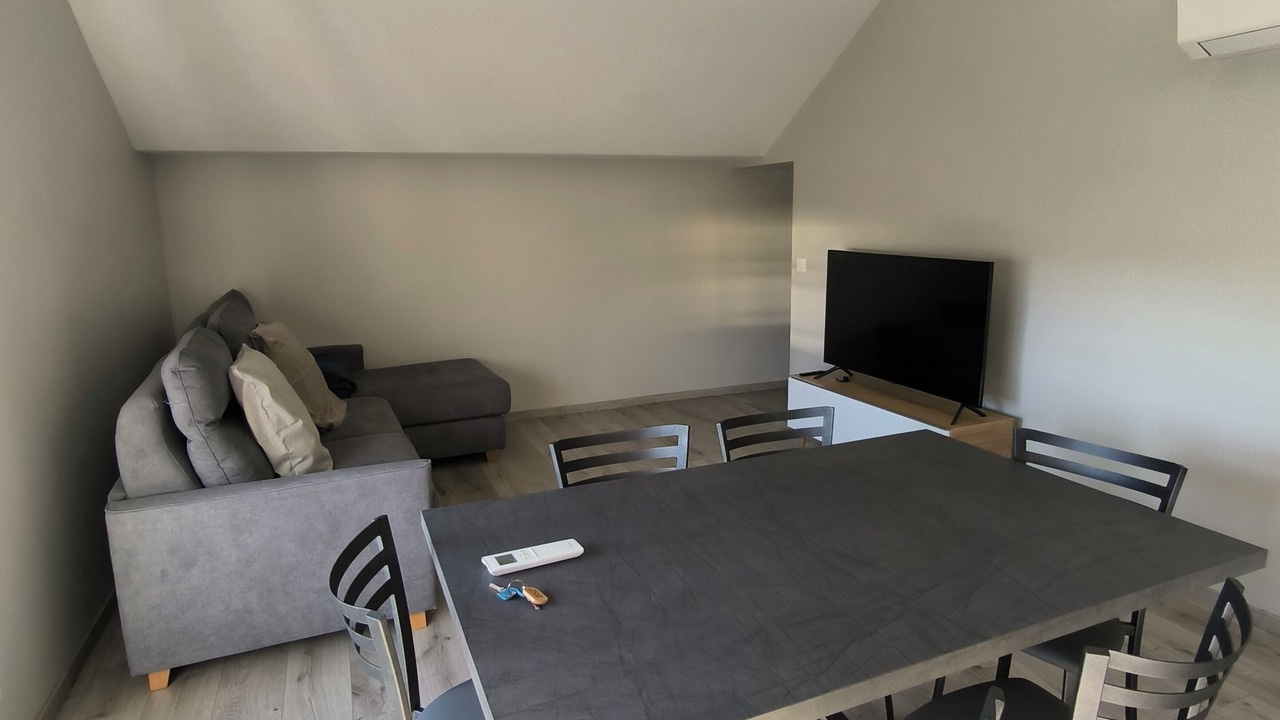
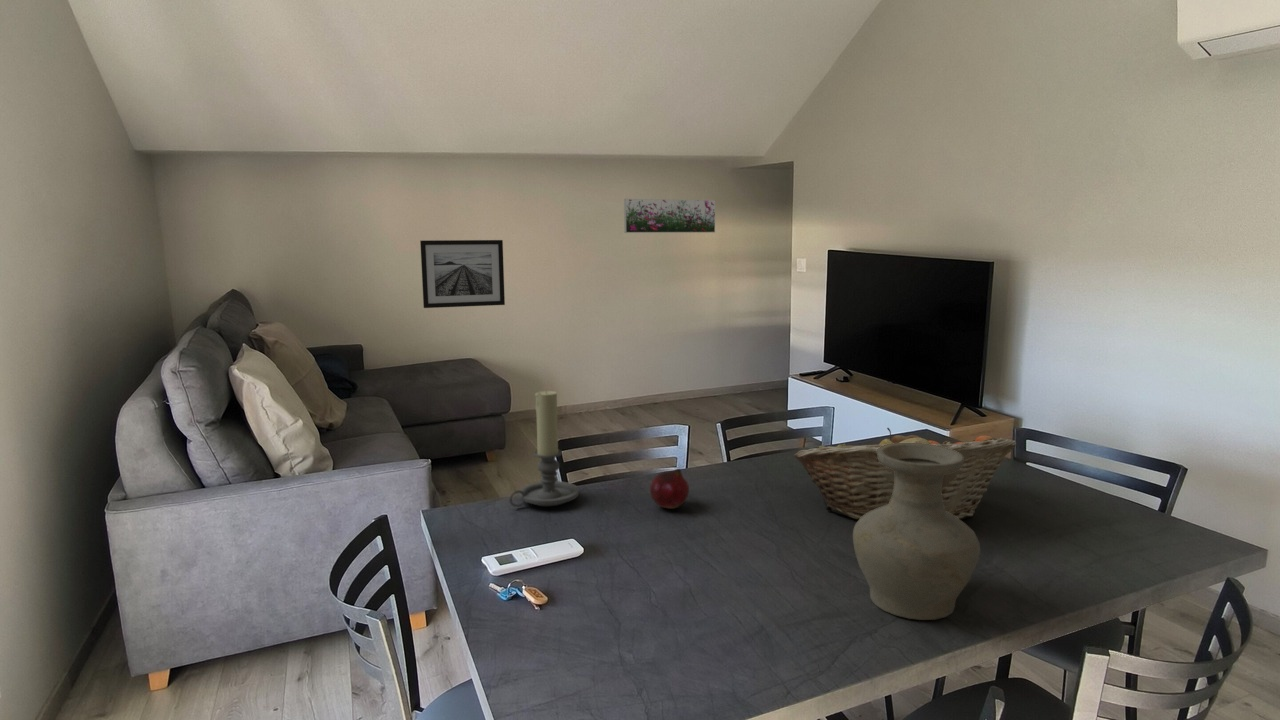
+ fruit basket (894, 471)
+ vase (915, 527)
+ fruit (669, 487)
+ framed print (670, 216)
+ wall art (463, 273)
+ candle holder (542, 446)
